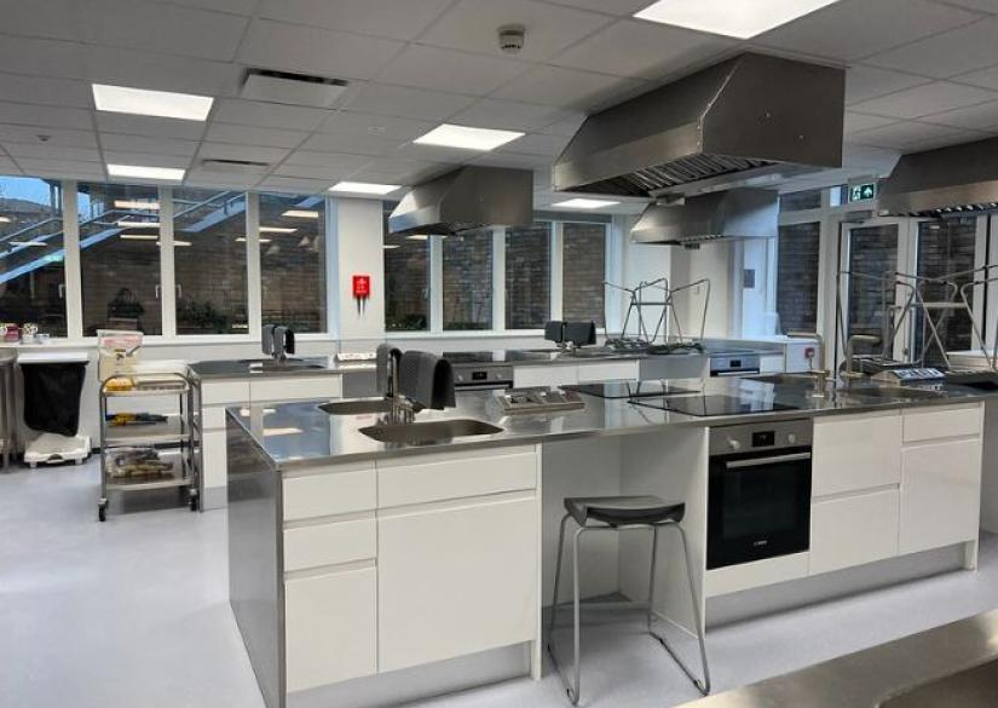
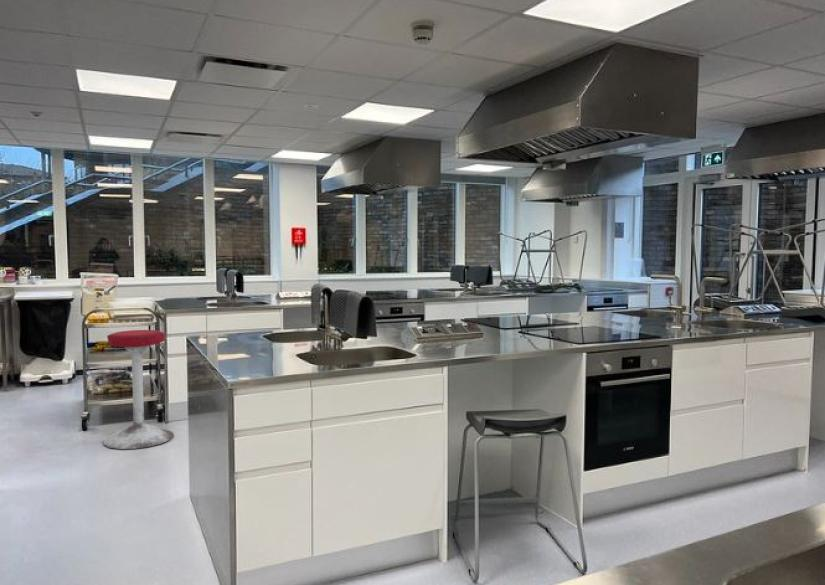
+ stool (138, 386)
